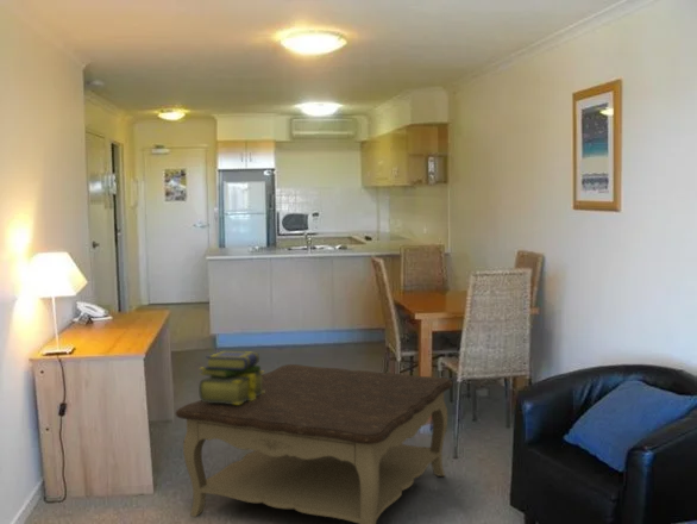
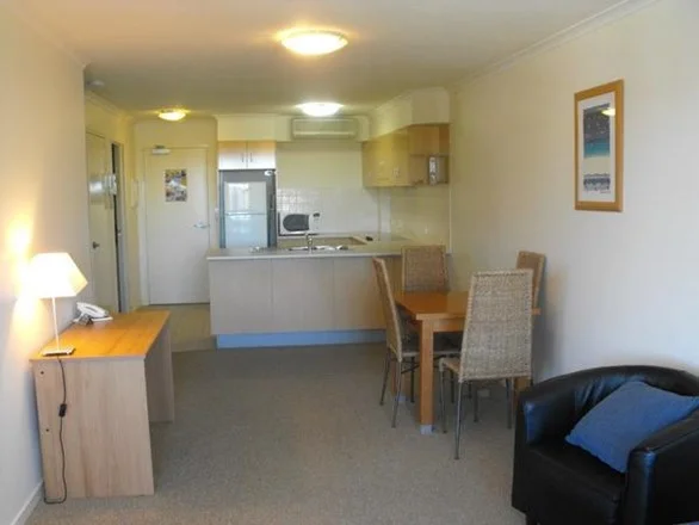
- coffee table (324, 443)
- stack of books (231, 374)
